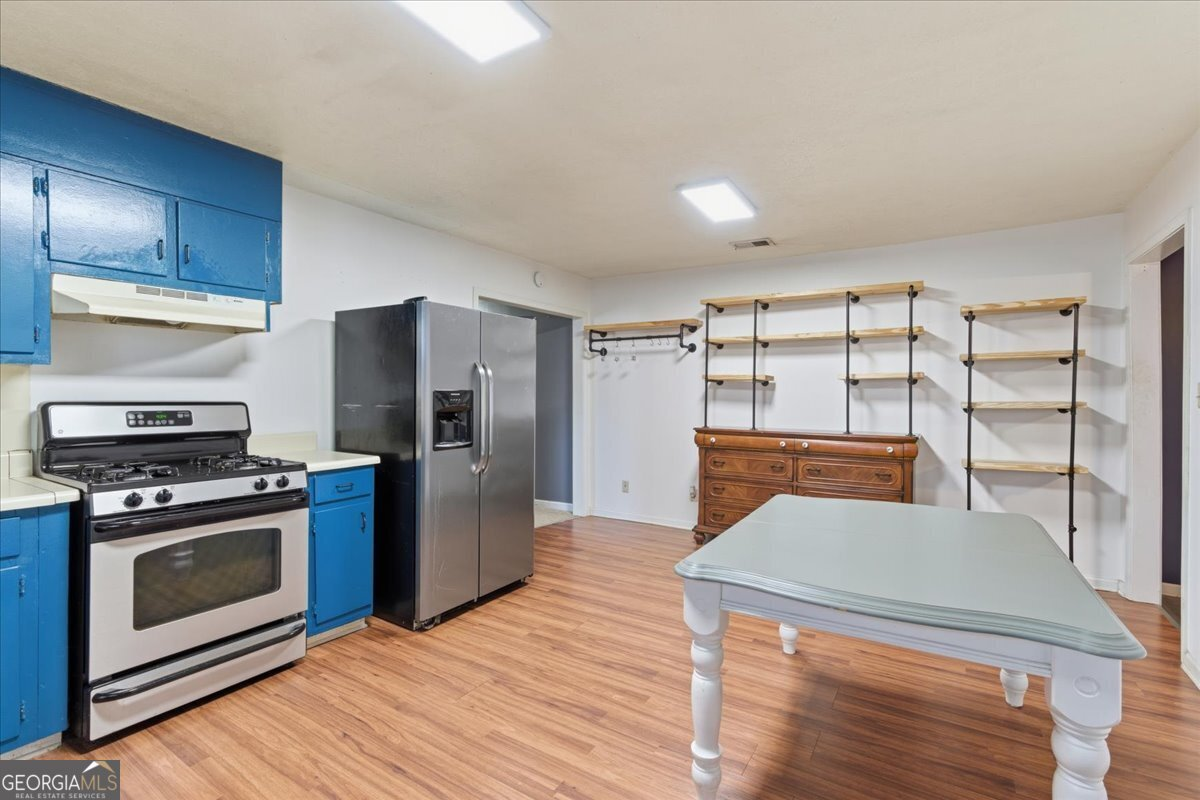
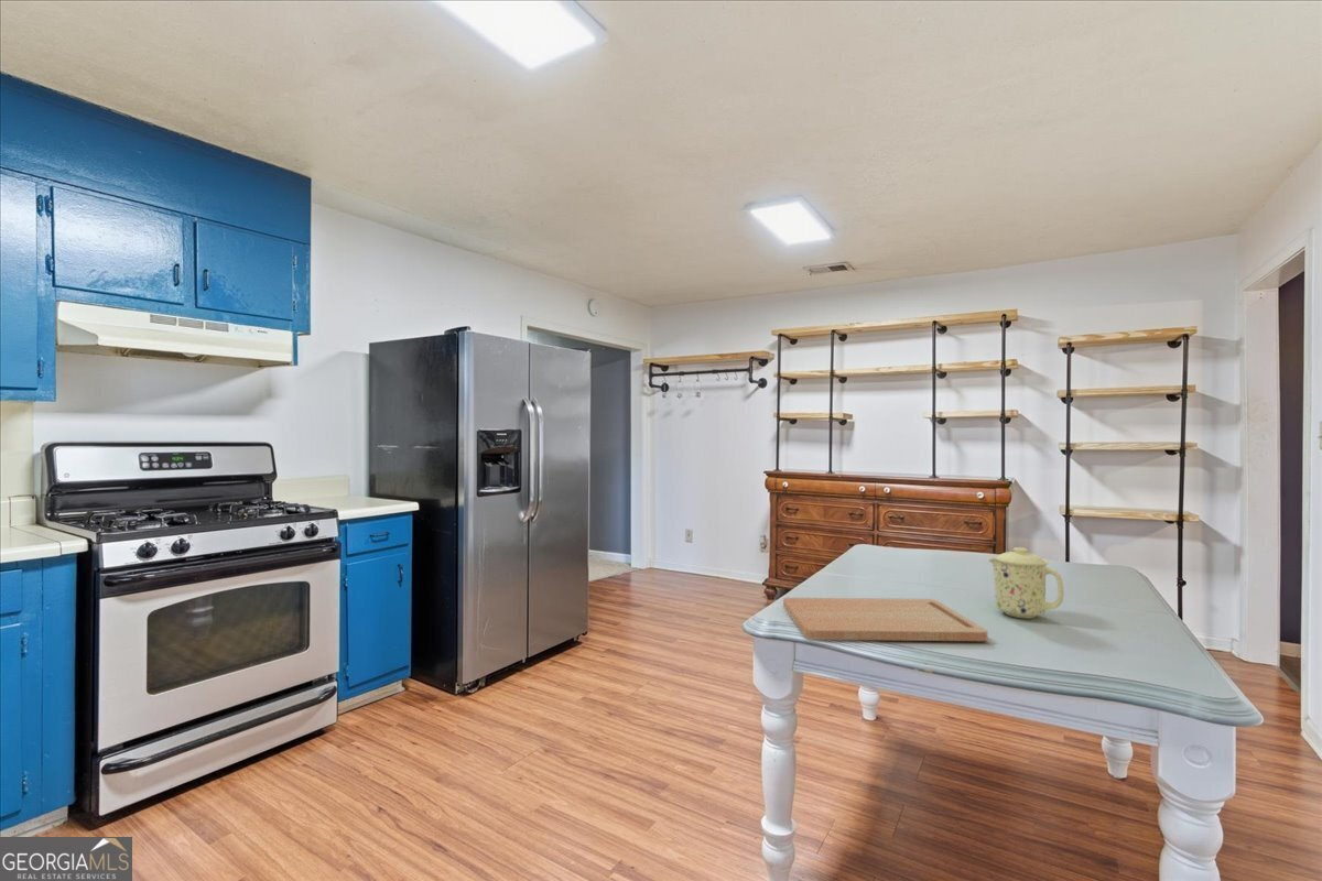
+ cutting board (876, 617)
+ mug (1023, 581)
